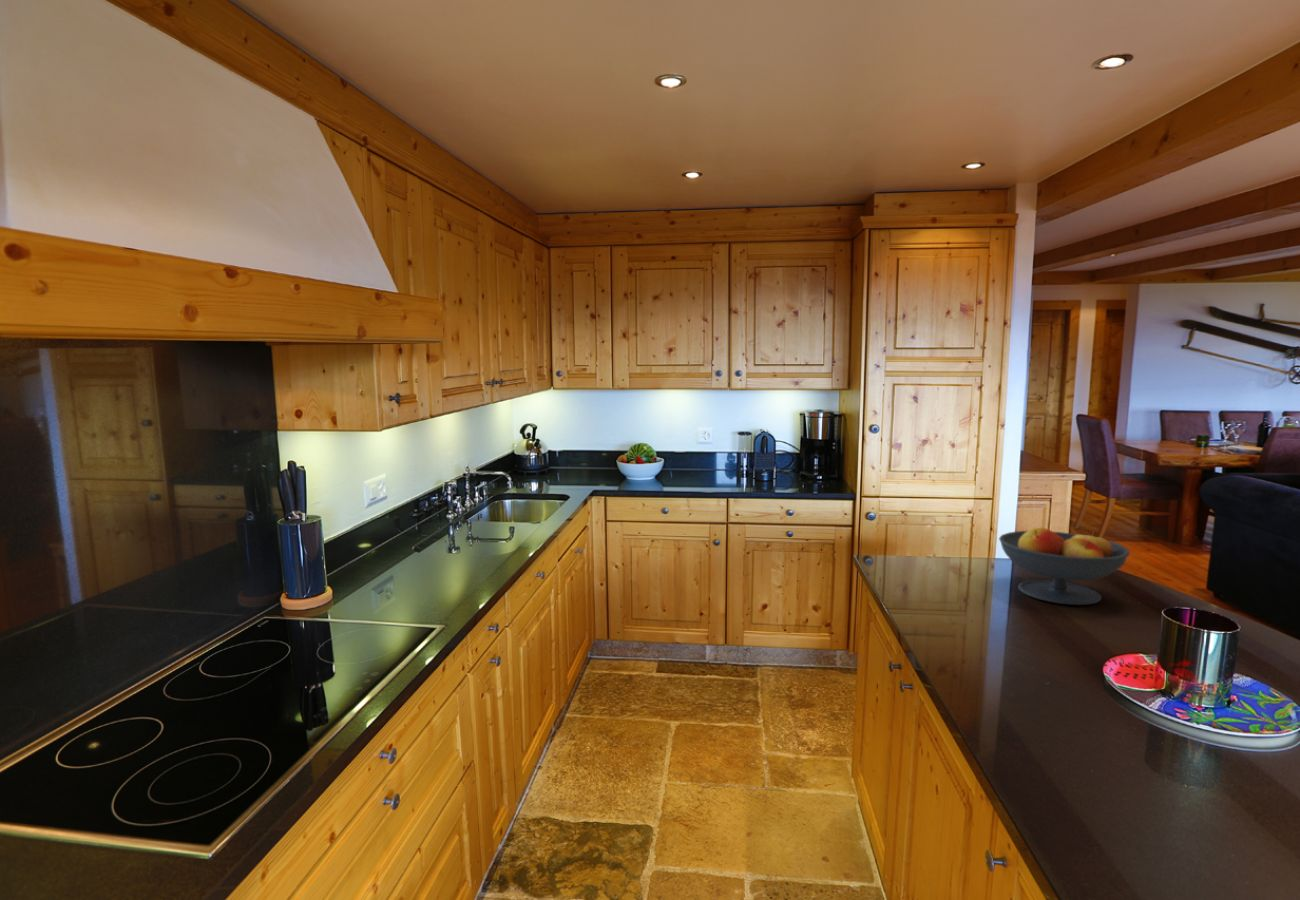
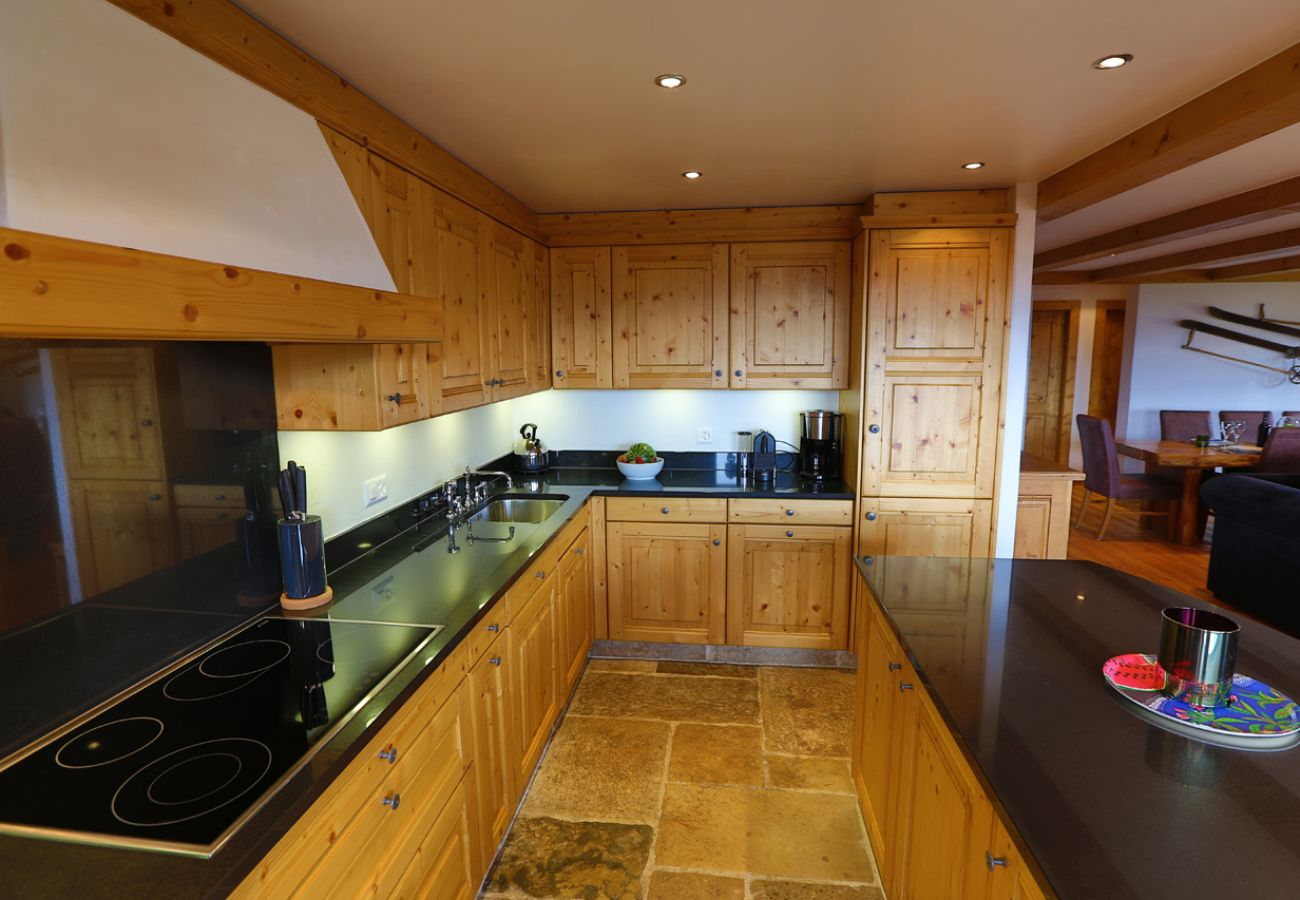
- fruit bowl (1060, 559)
